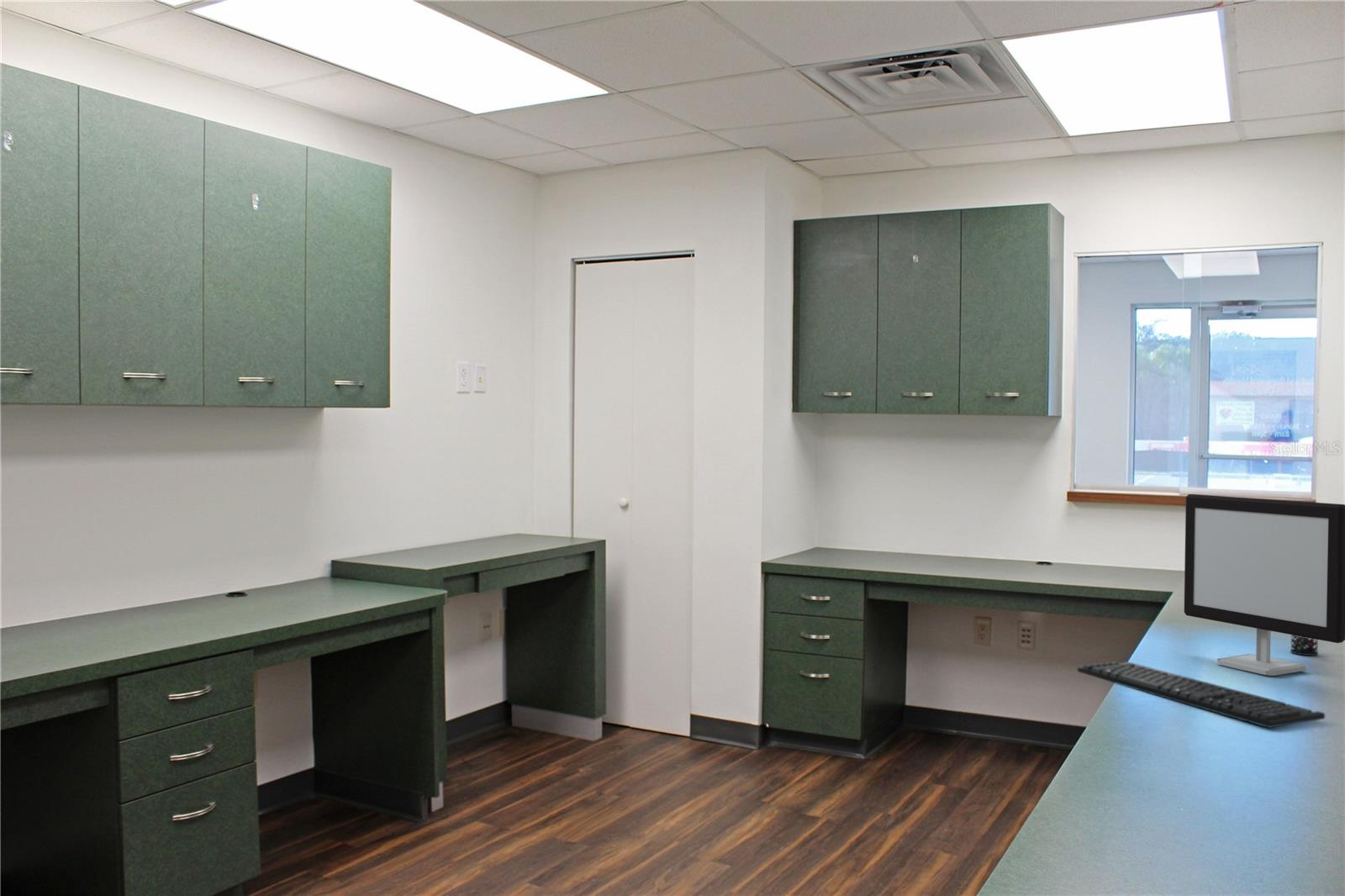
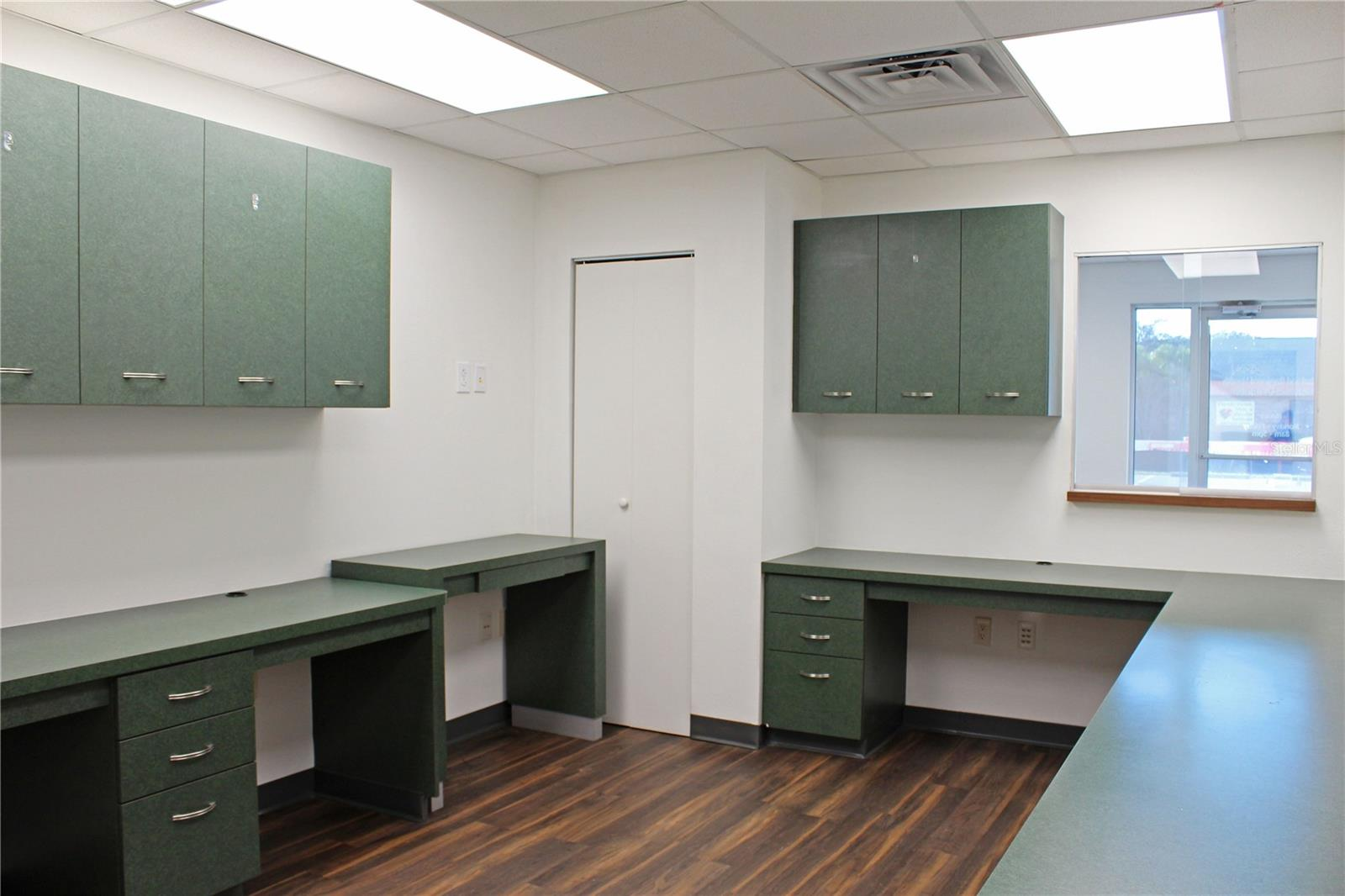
- computer monitor (1264, 583)
- pen holder (1306, 637)
- keyboard (1190, 689)
